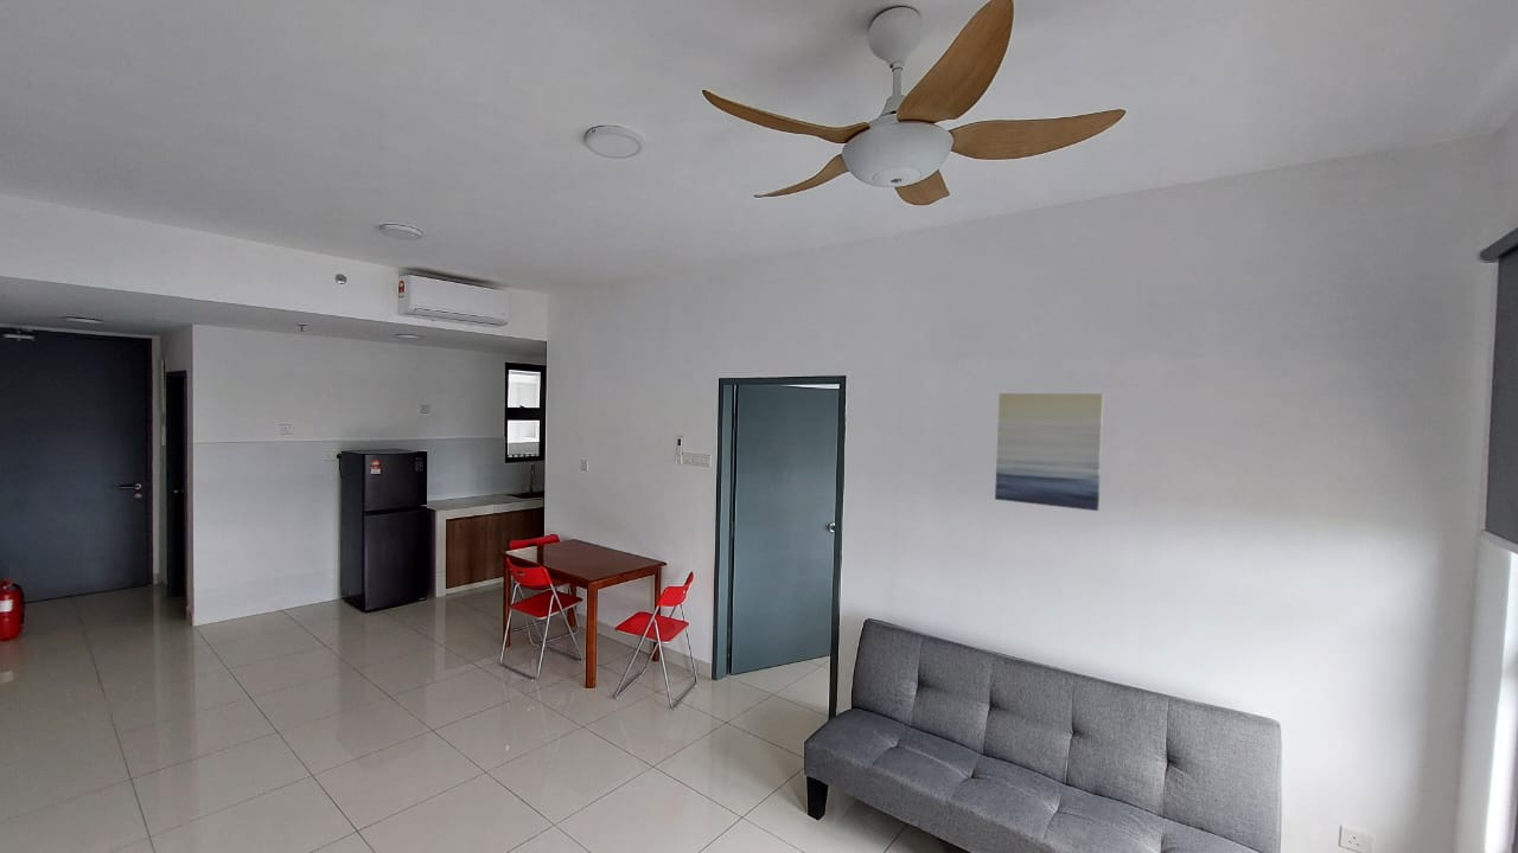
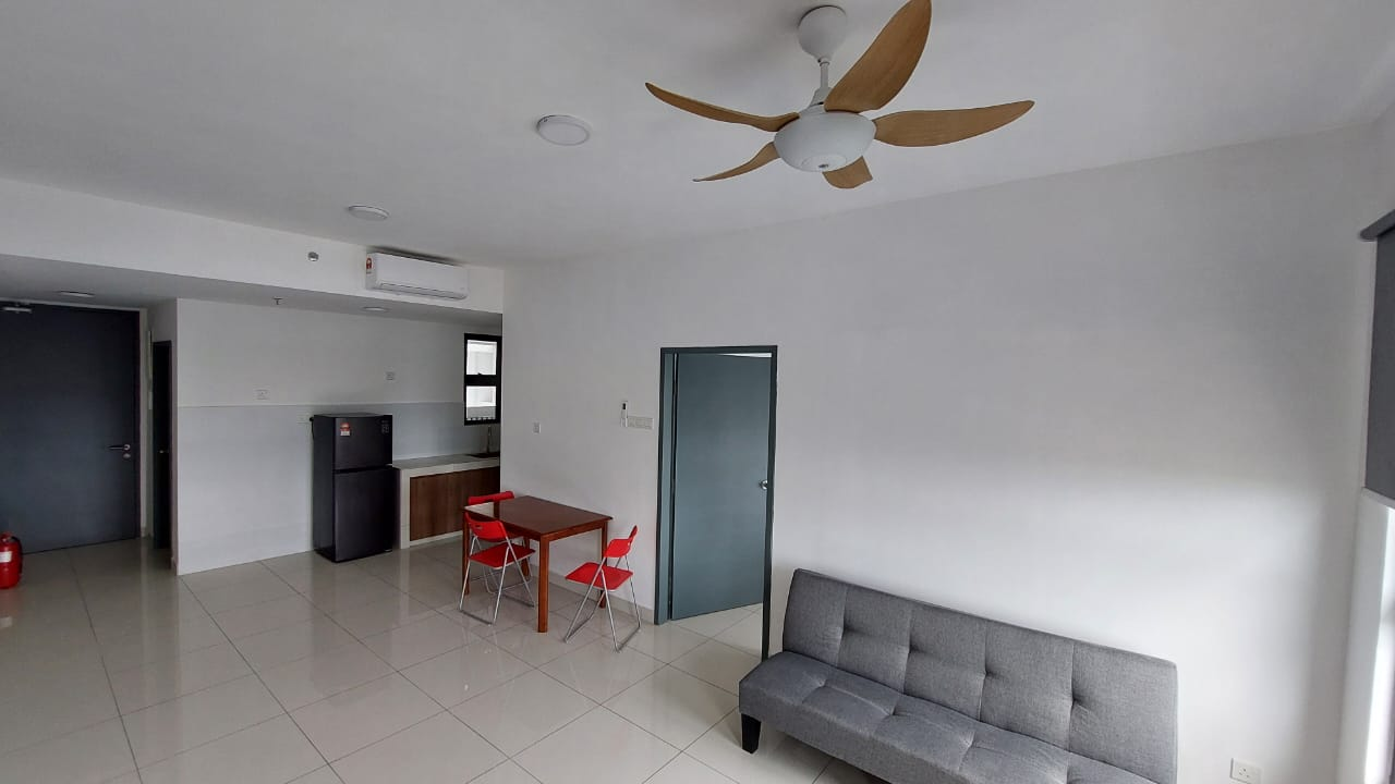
- wall art (1046, 449)
